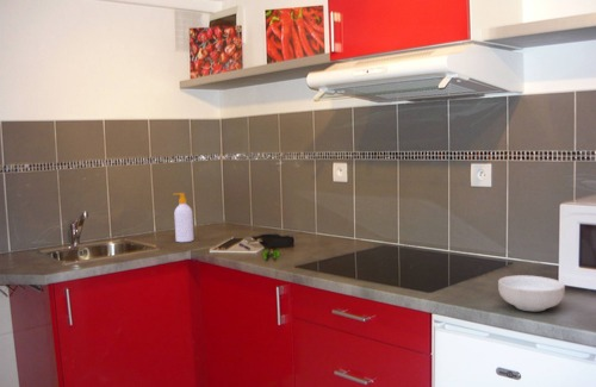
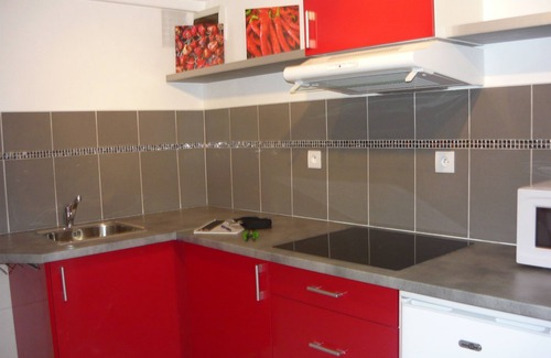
- soap bottle (182, 217)
- cereal bowl (530, 294)
